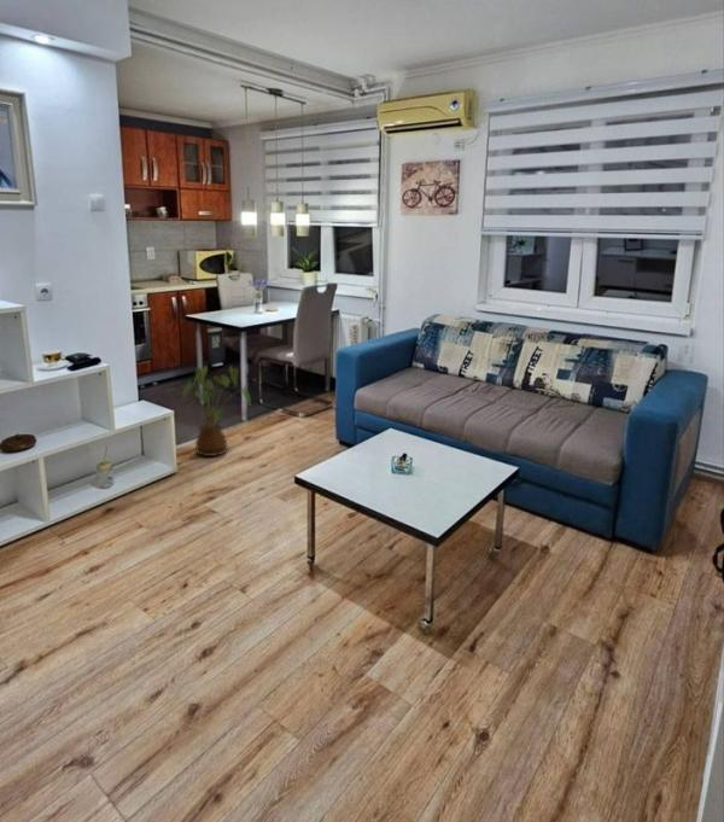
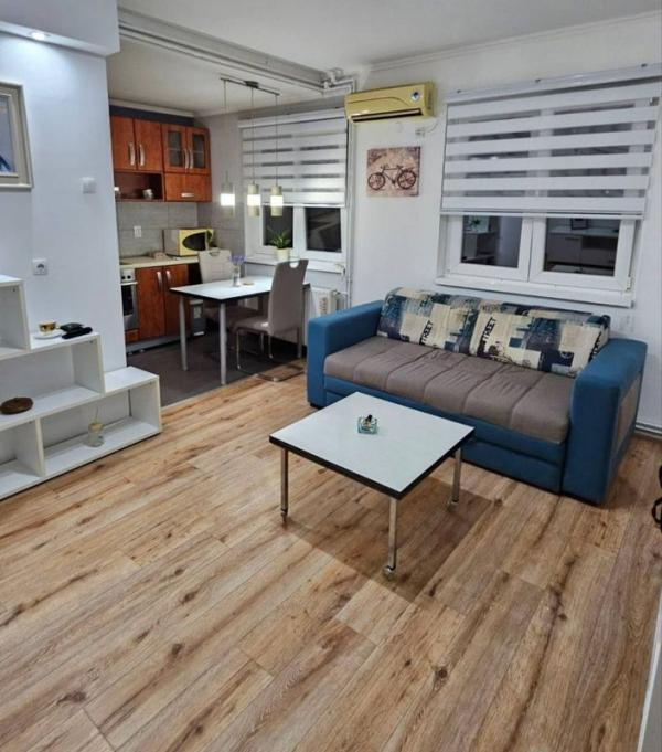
- house plant (216, 410)
